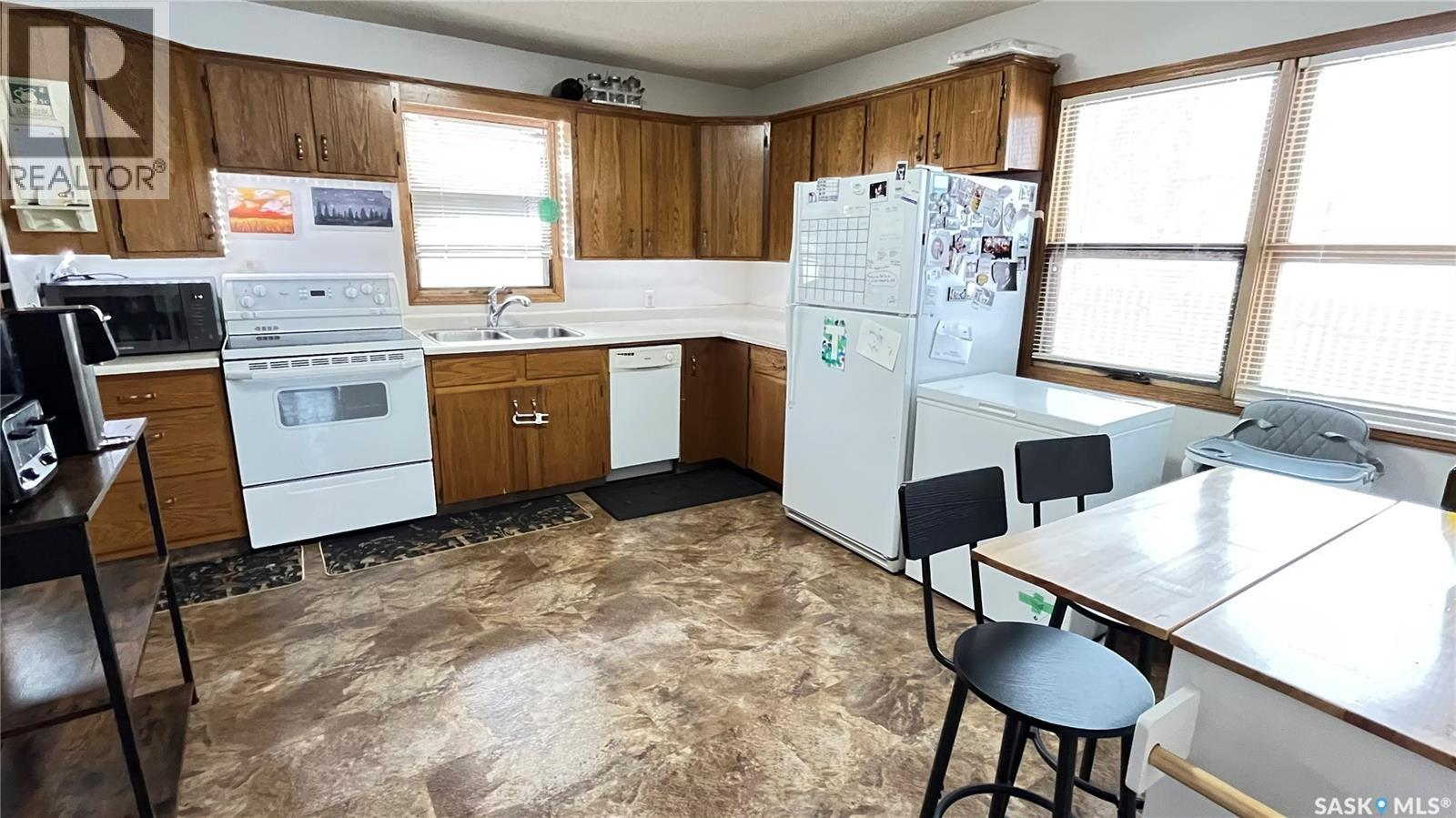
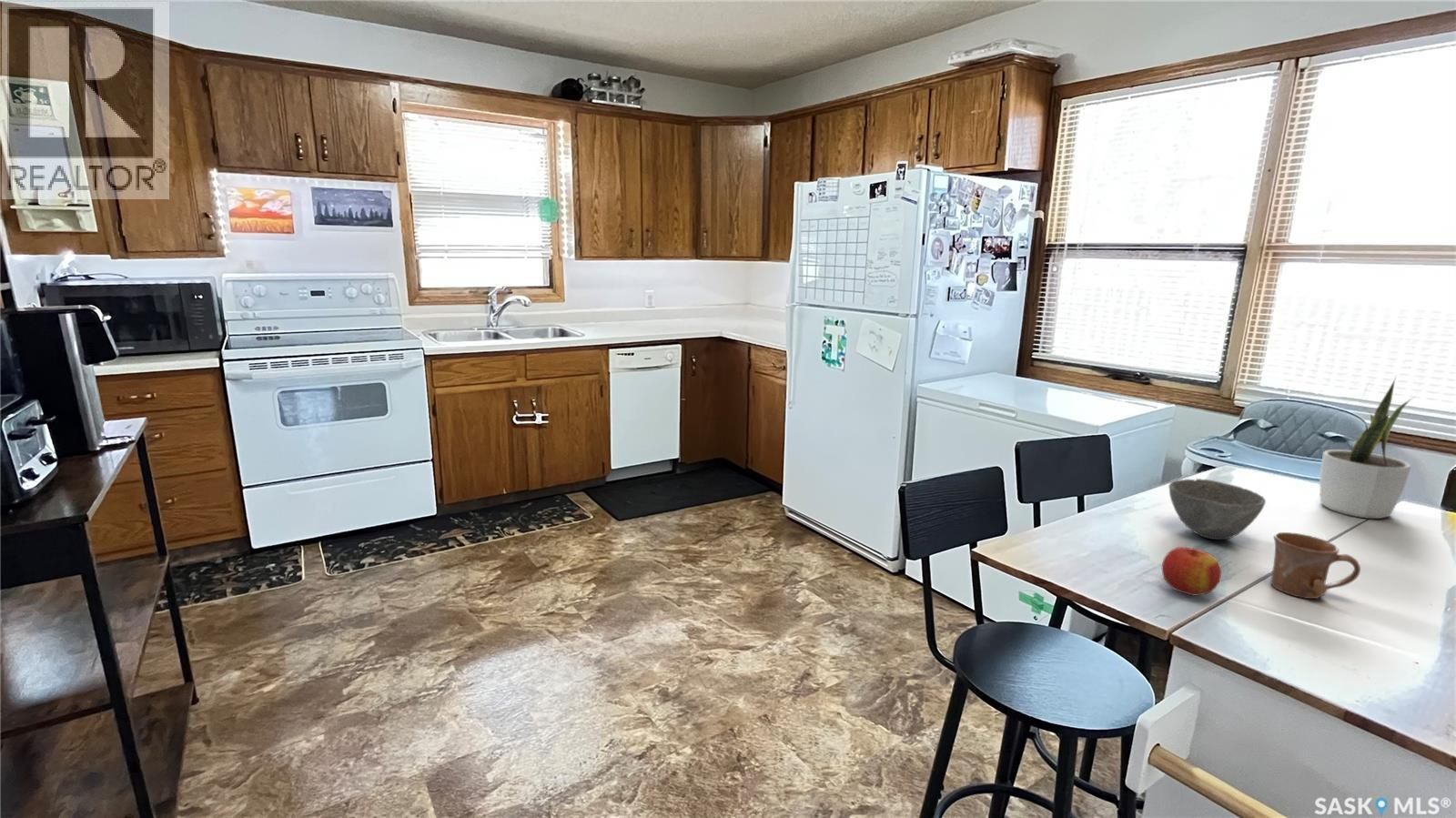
+ mug (1312, 568)
+ bowl (1212, 512)
+ potted plant (1370, 439)
+ apple (1190, 570)
